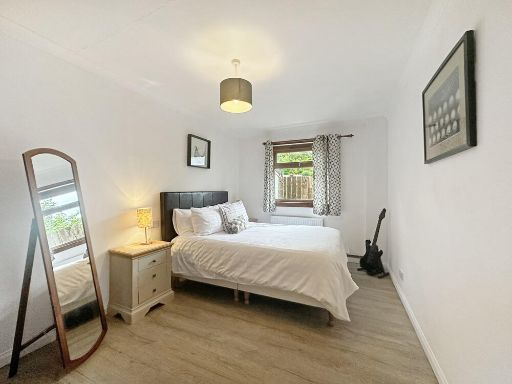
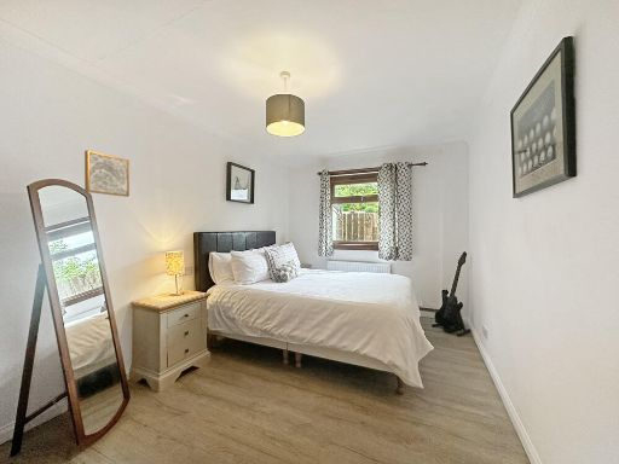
+ wall art (108, 174)
